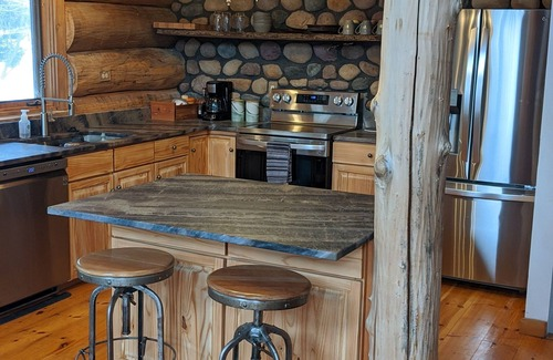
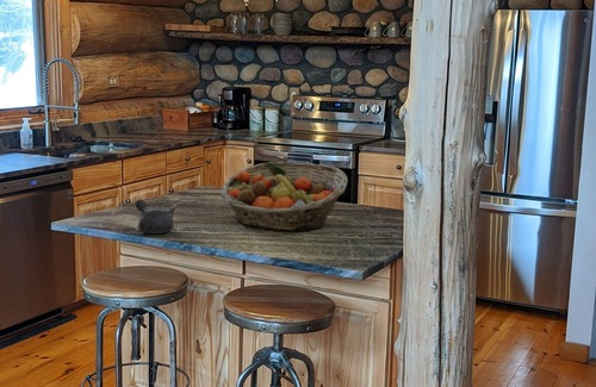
+ teapot (153, 214)
+ fruit basket (283, 194)
